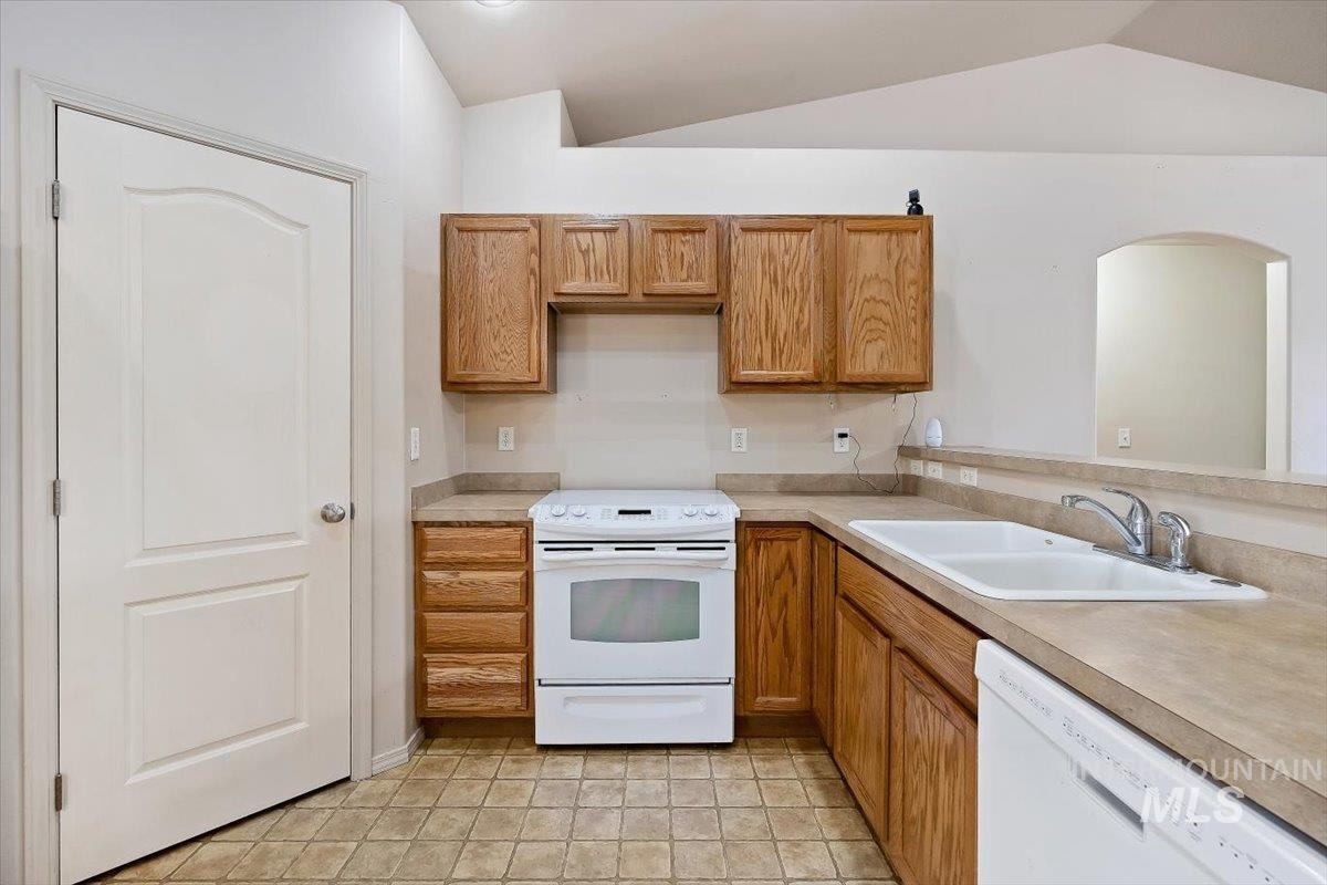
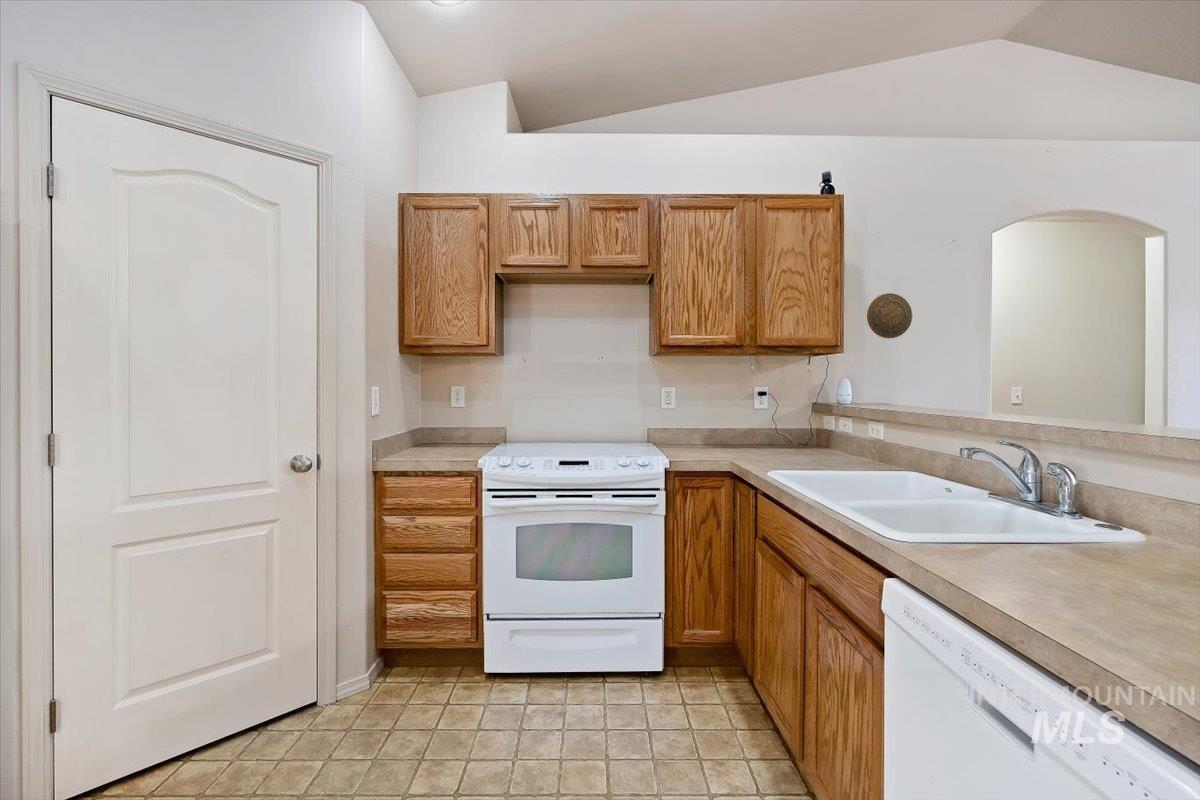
+ decorative plate (890, 315)
